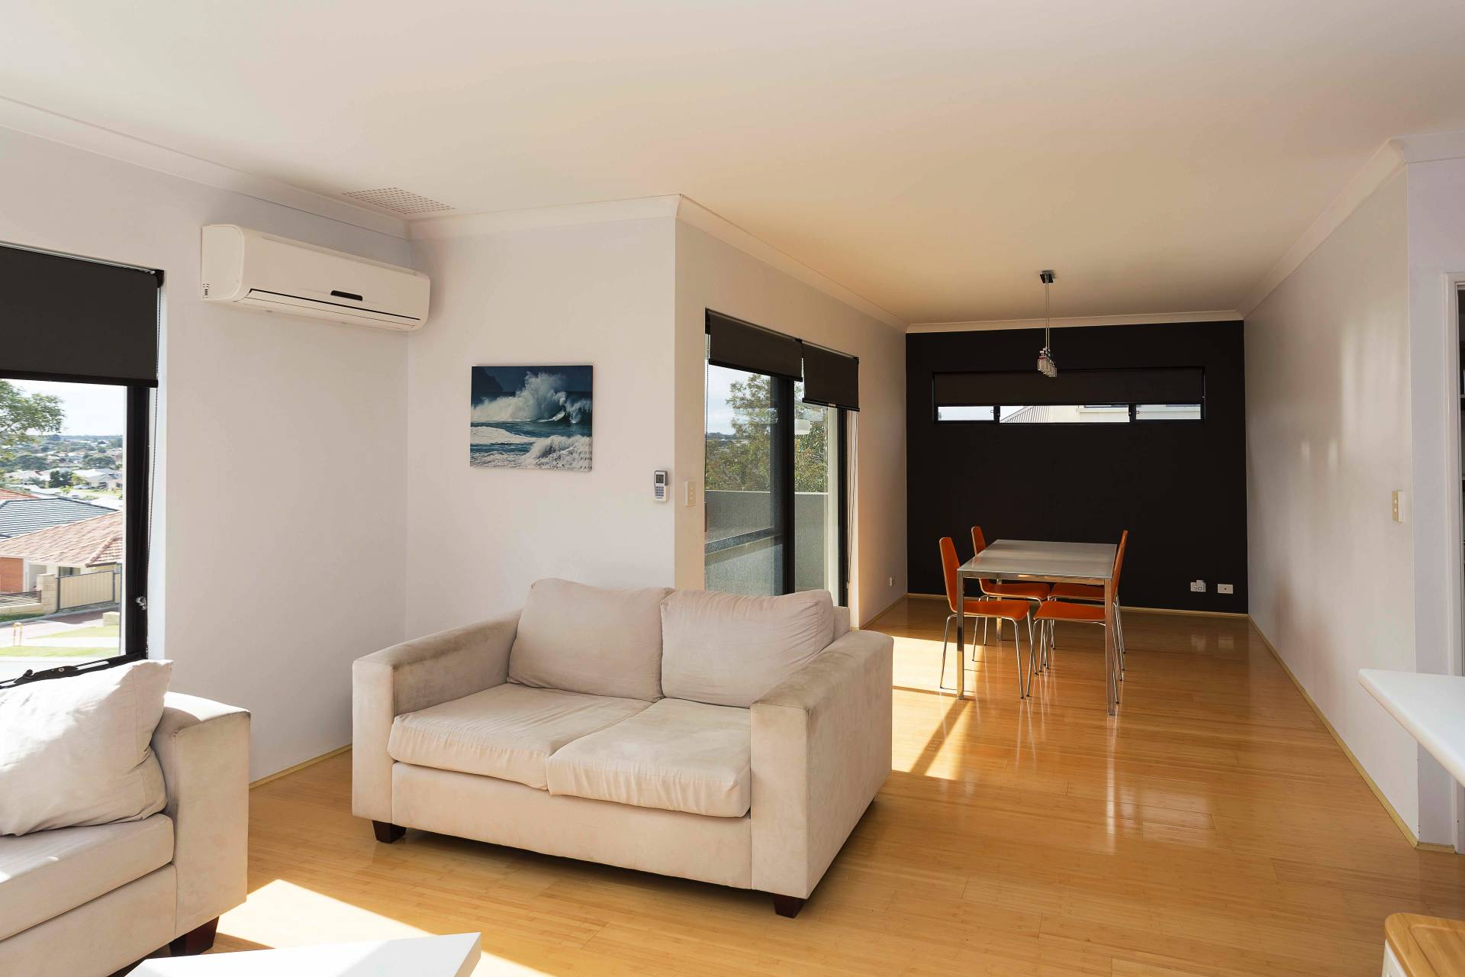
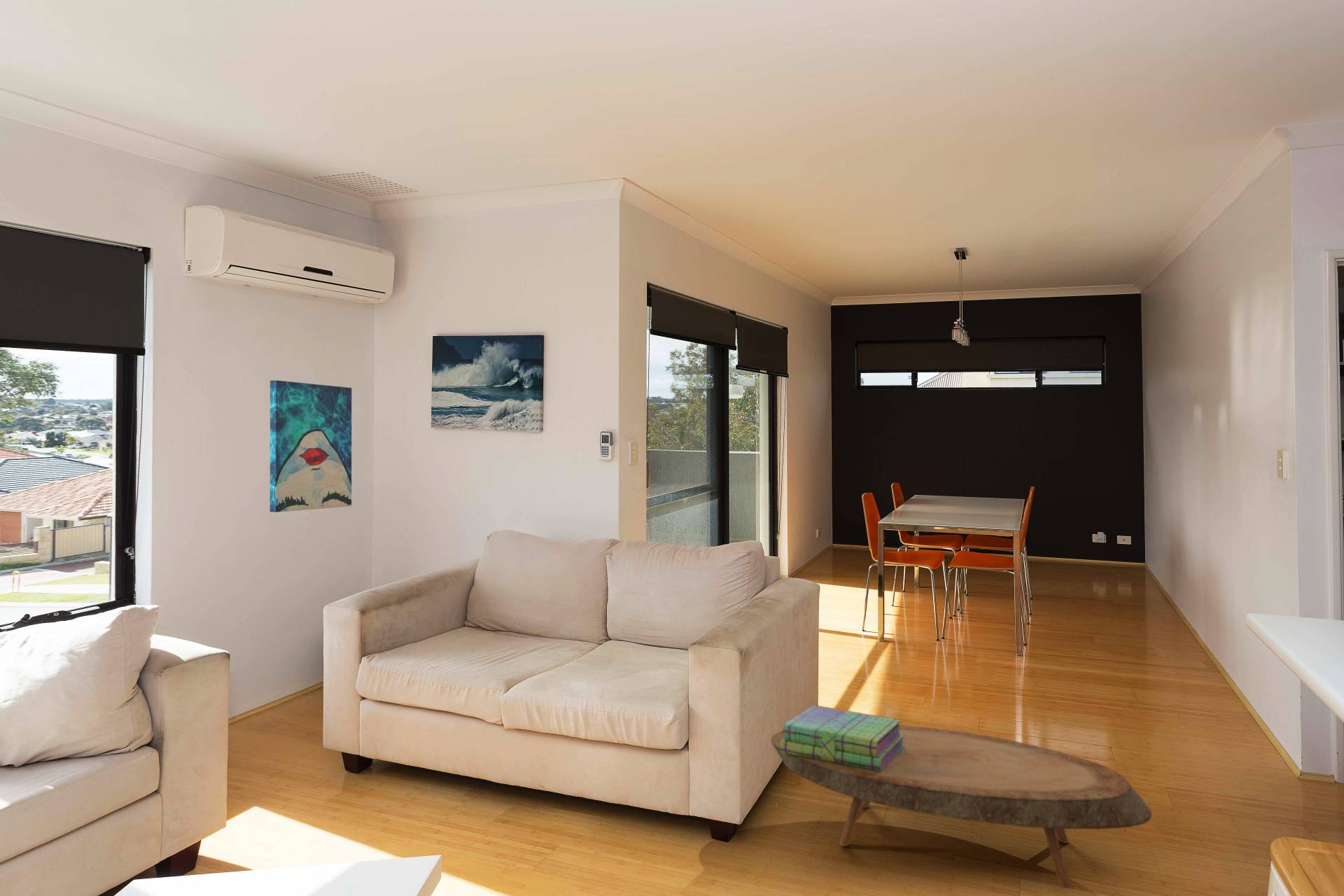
+ wall art (313, 447)
+ stack of books (842, 735)
+ coffee table (946, 799)
